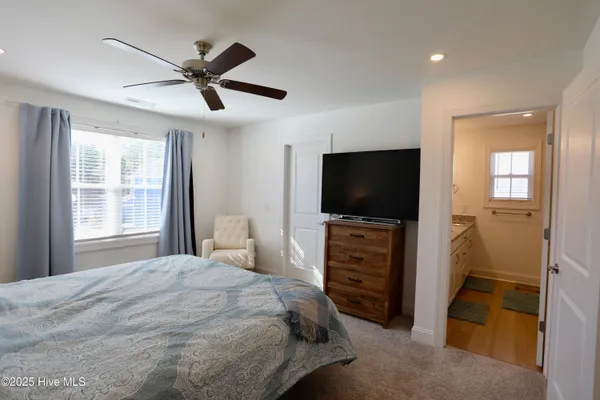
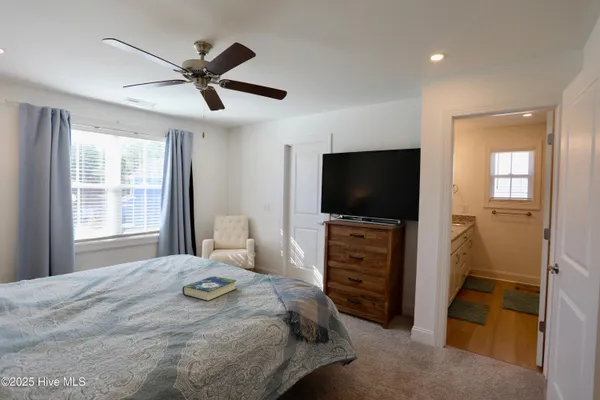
+ book (210, 287)
